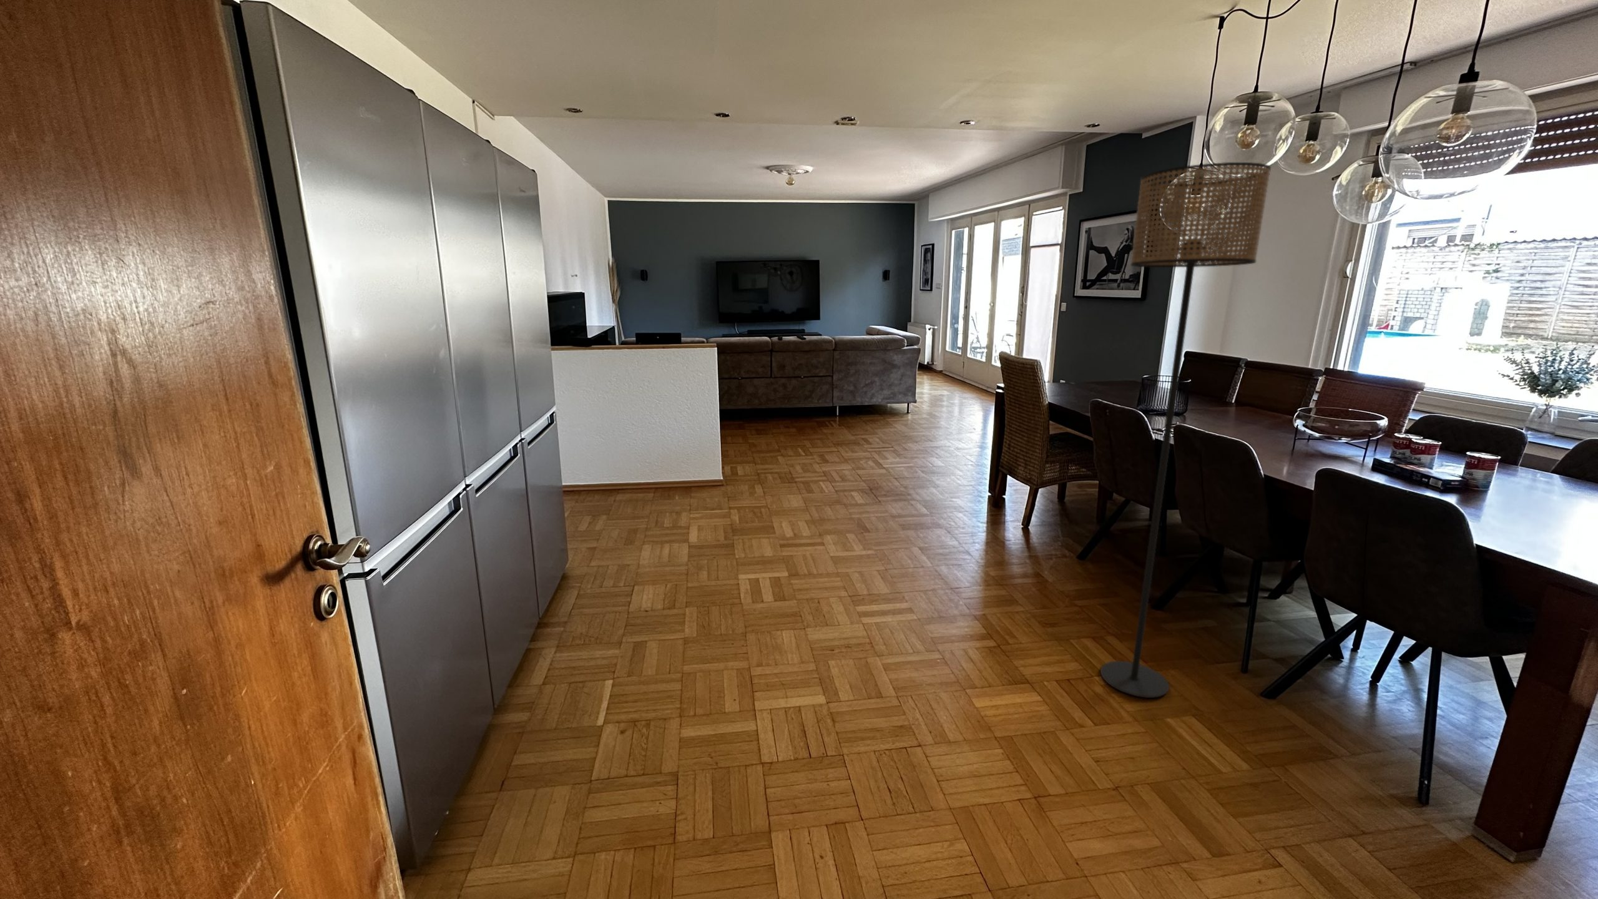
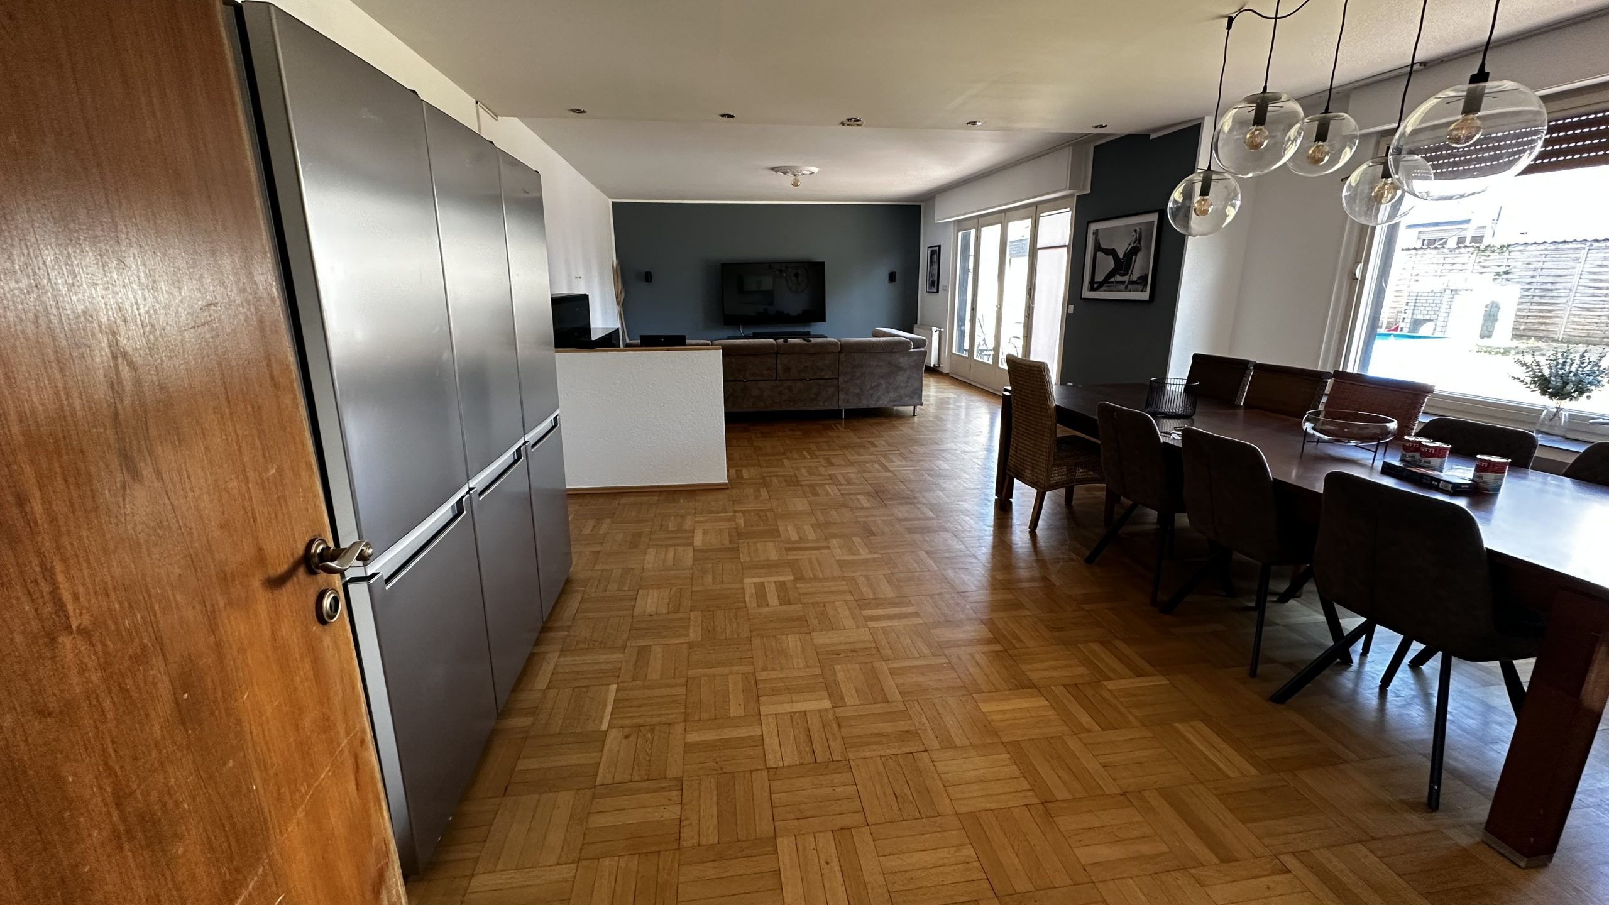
- floor lamp (1164, 450)
